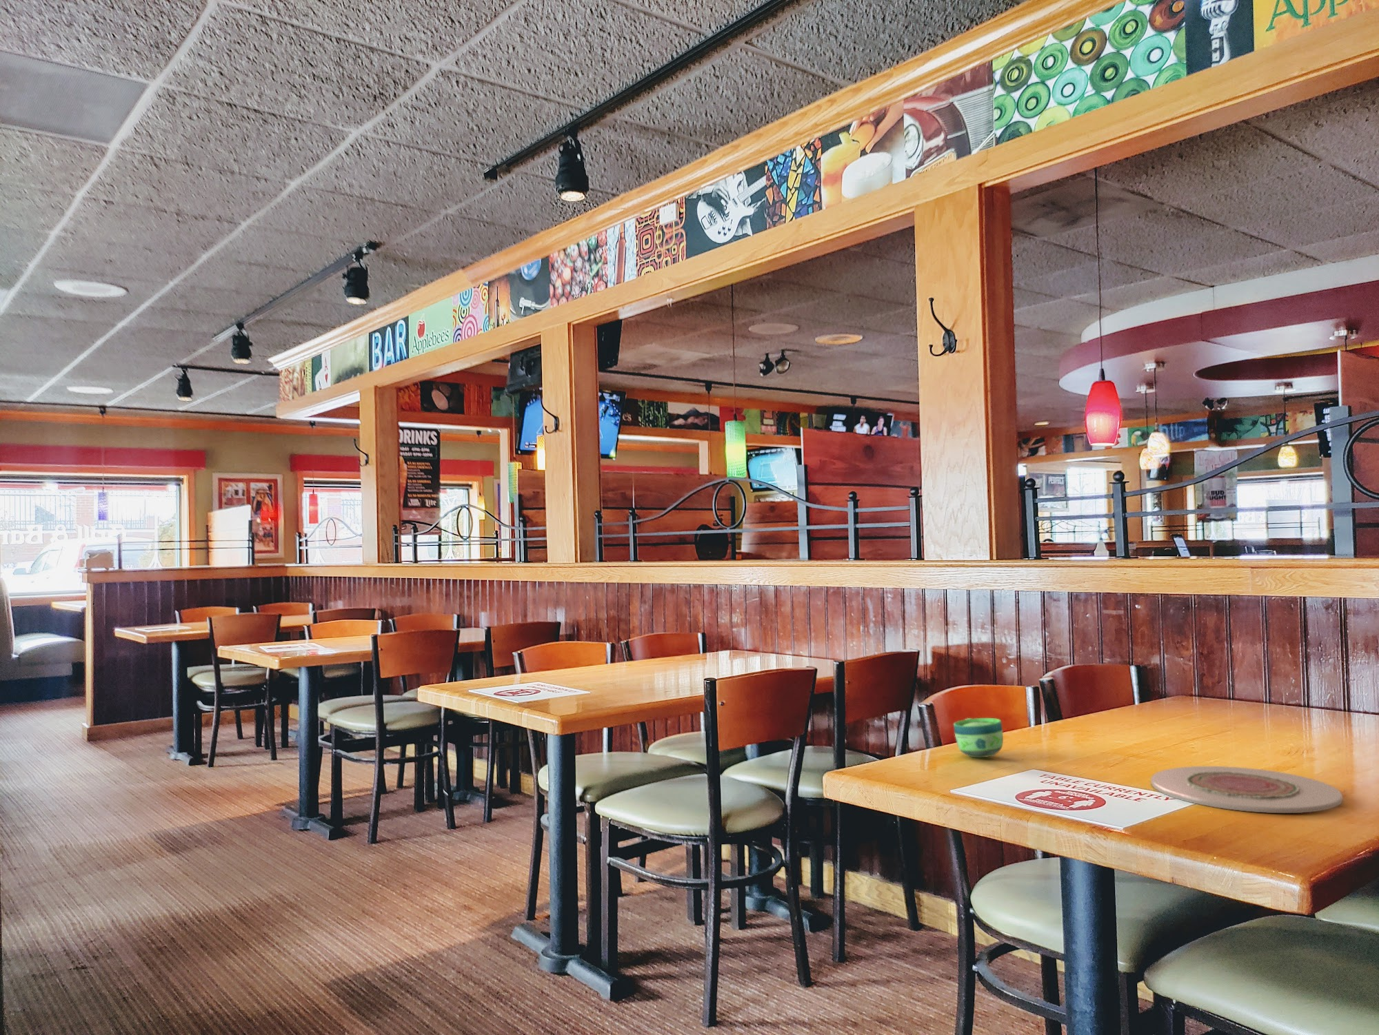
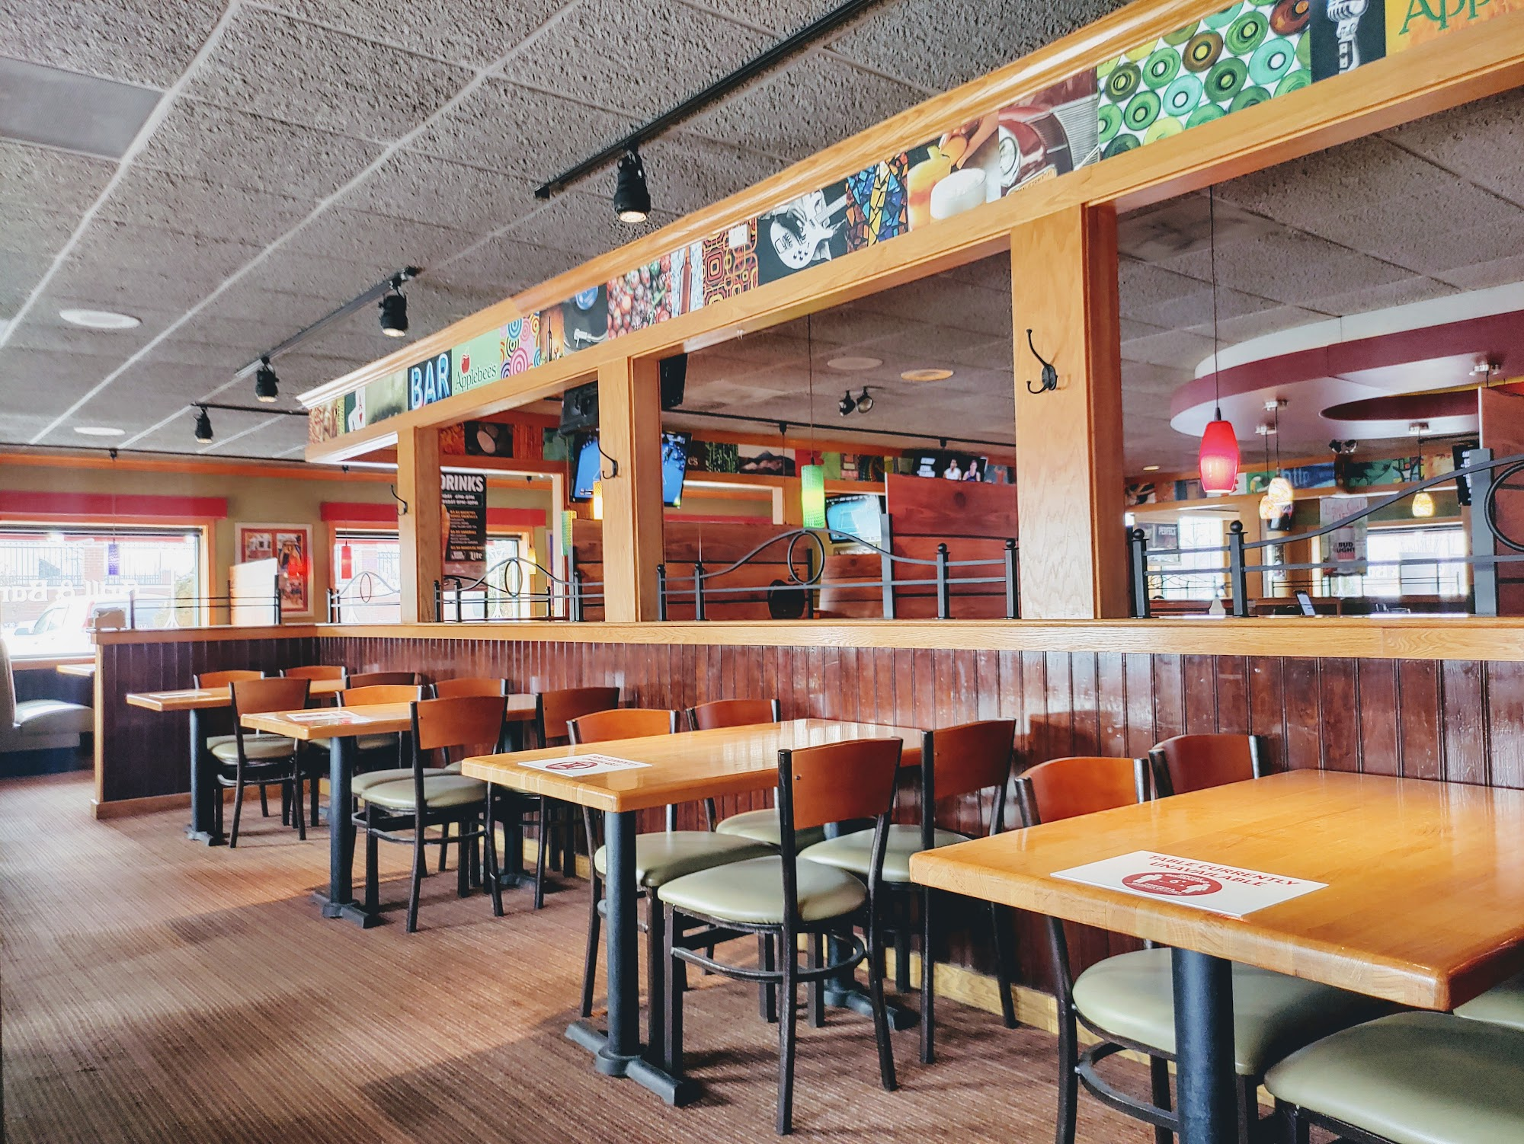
- plate (1242, 786)
- cup (974, 736)
